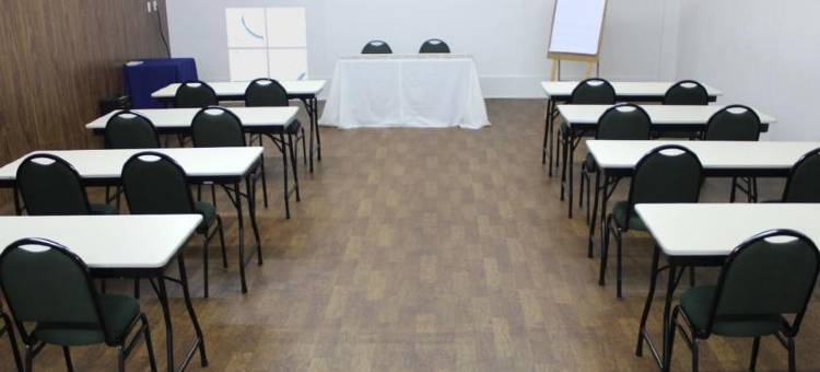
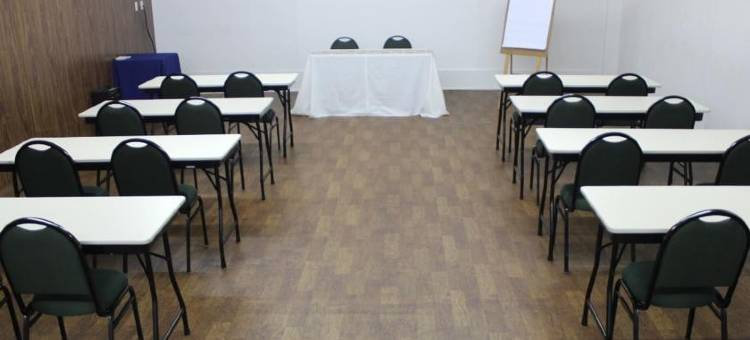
- wall art (268, 46)
